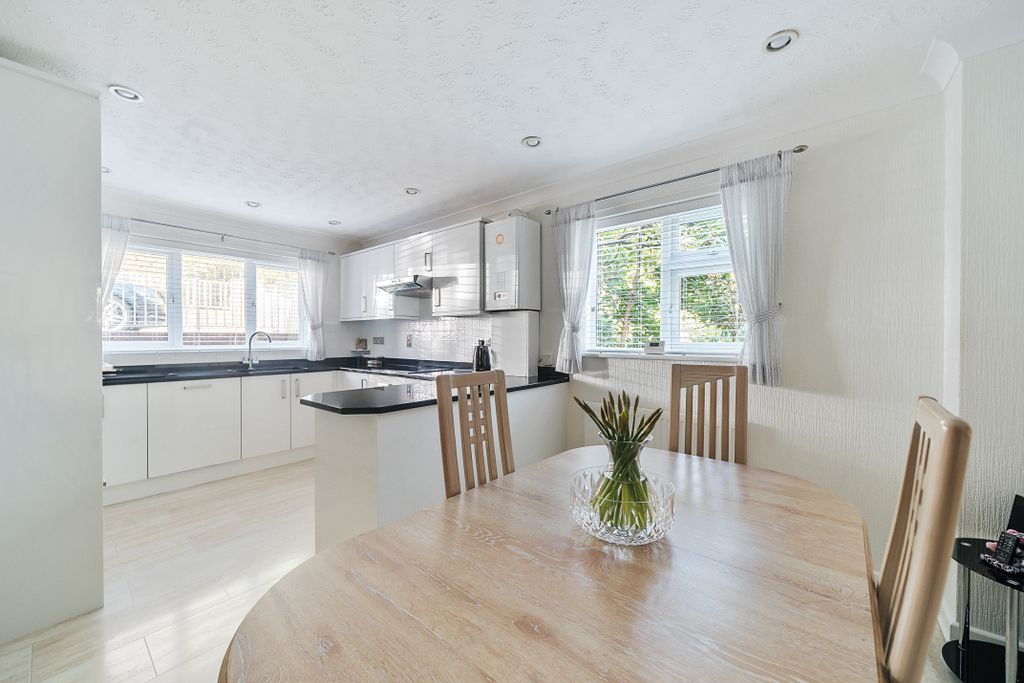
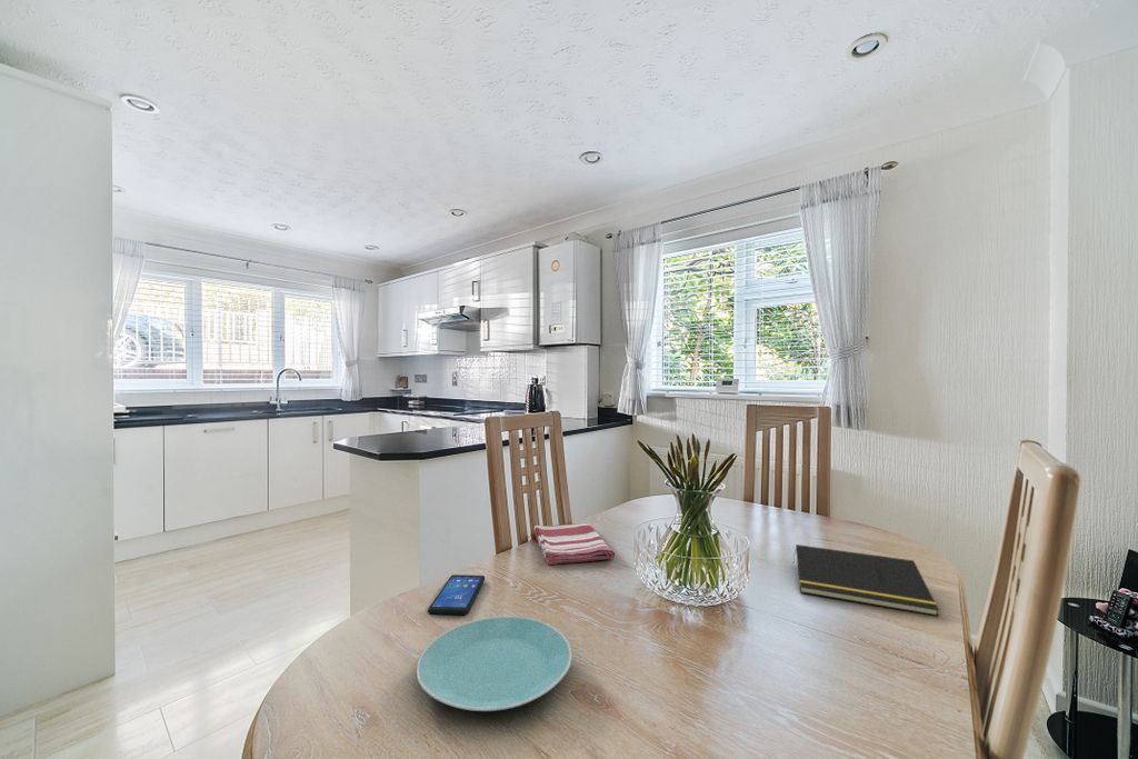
+ dish towel (570, 540)
+ plate (496, 662)
+ smartphone (458, 592)
+ notepad (858, 576)
